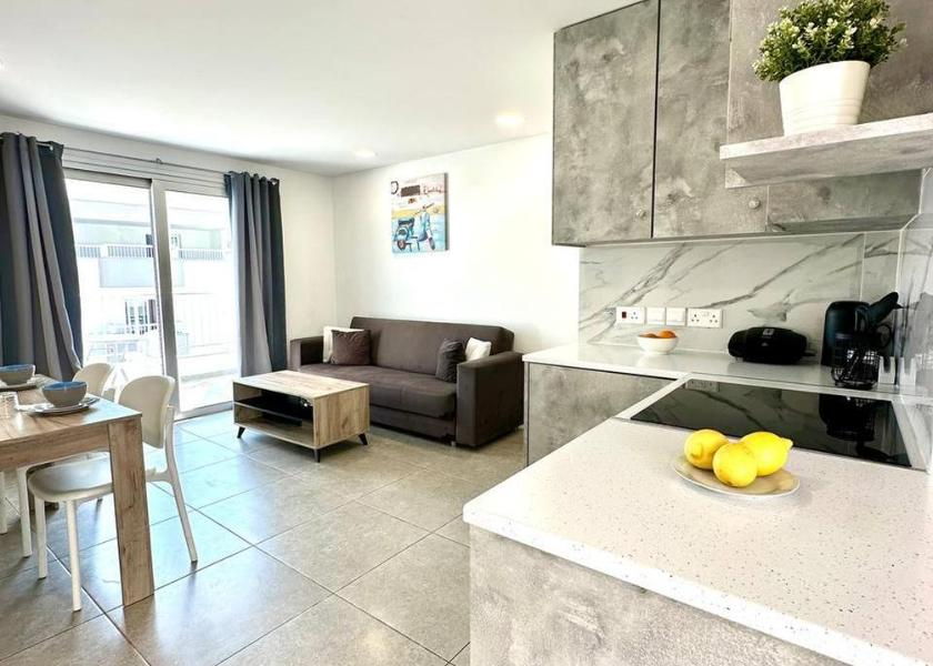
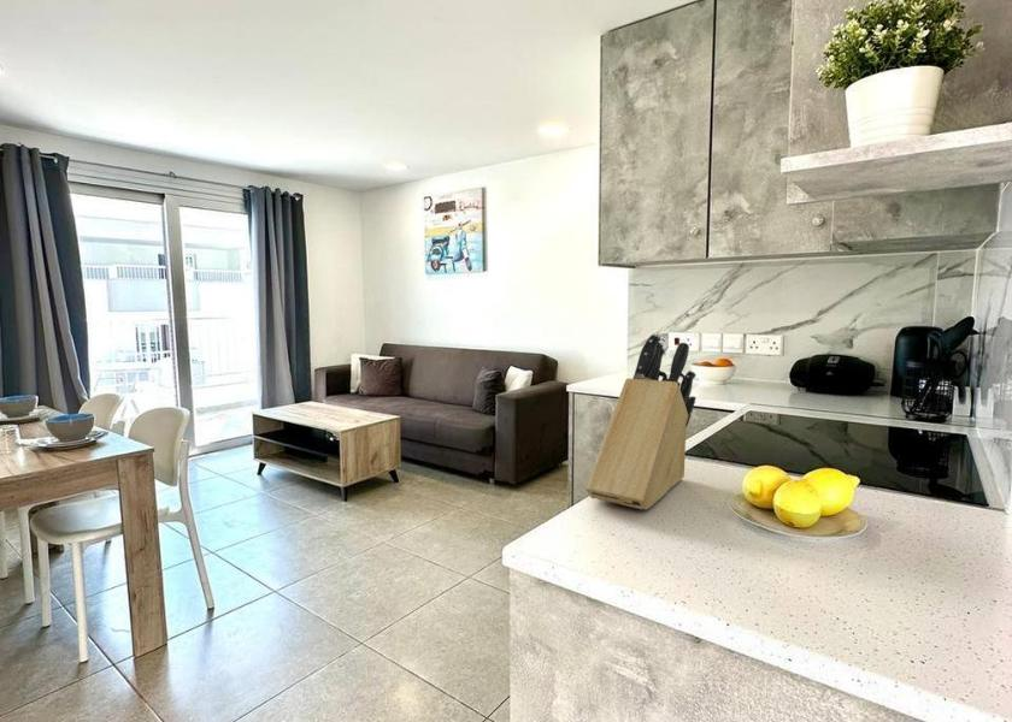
+ knife block (648, 410)
